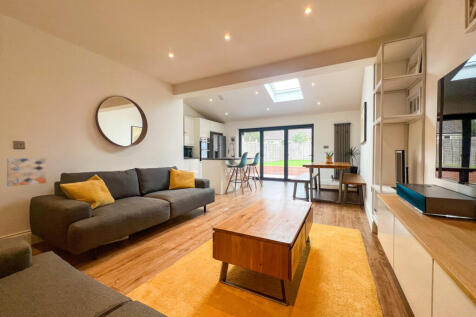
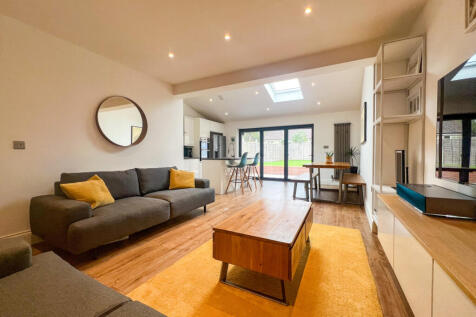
- wall art (27, 171)
